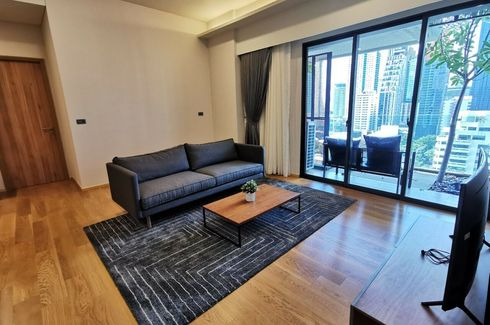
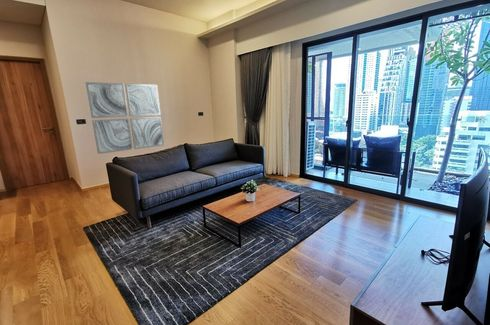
+ wall art (128, 118)
